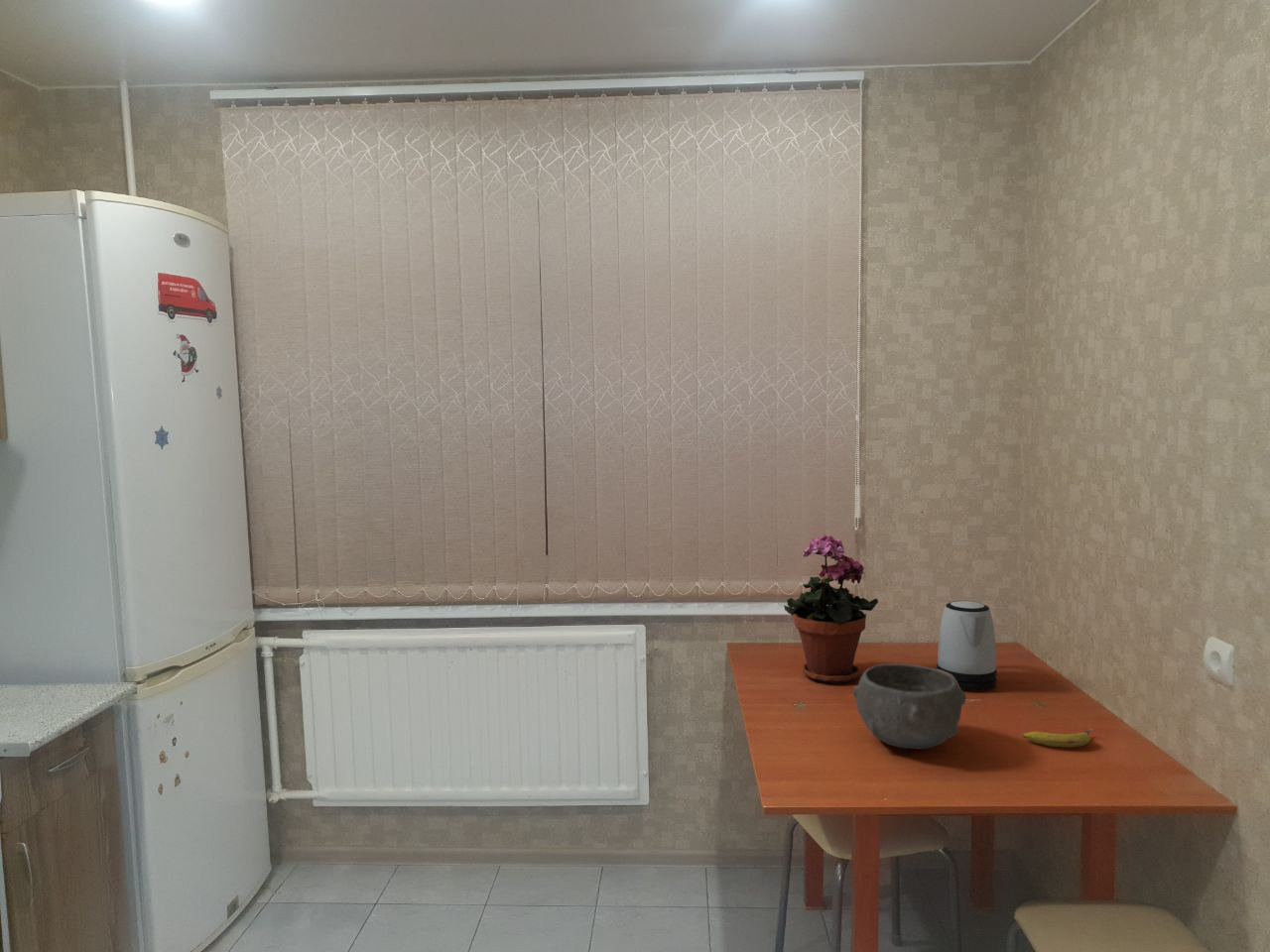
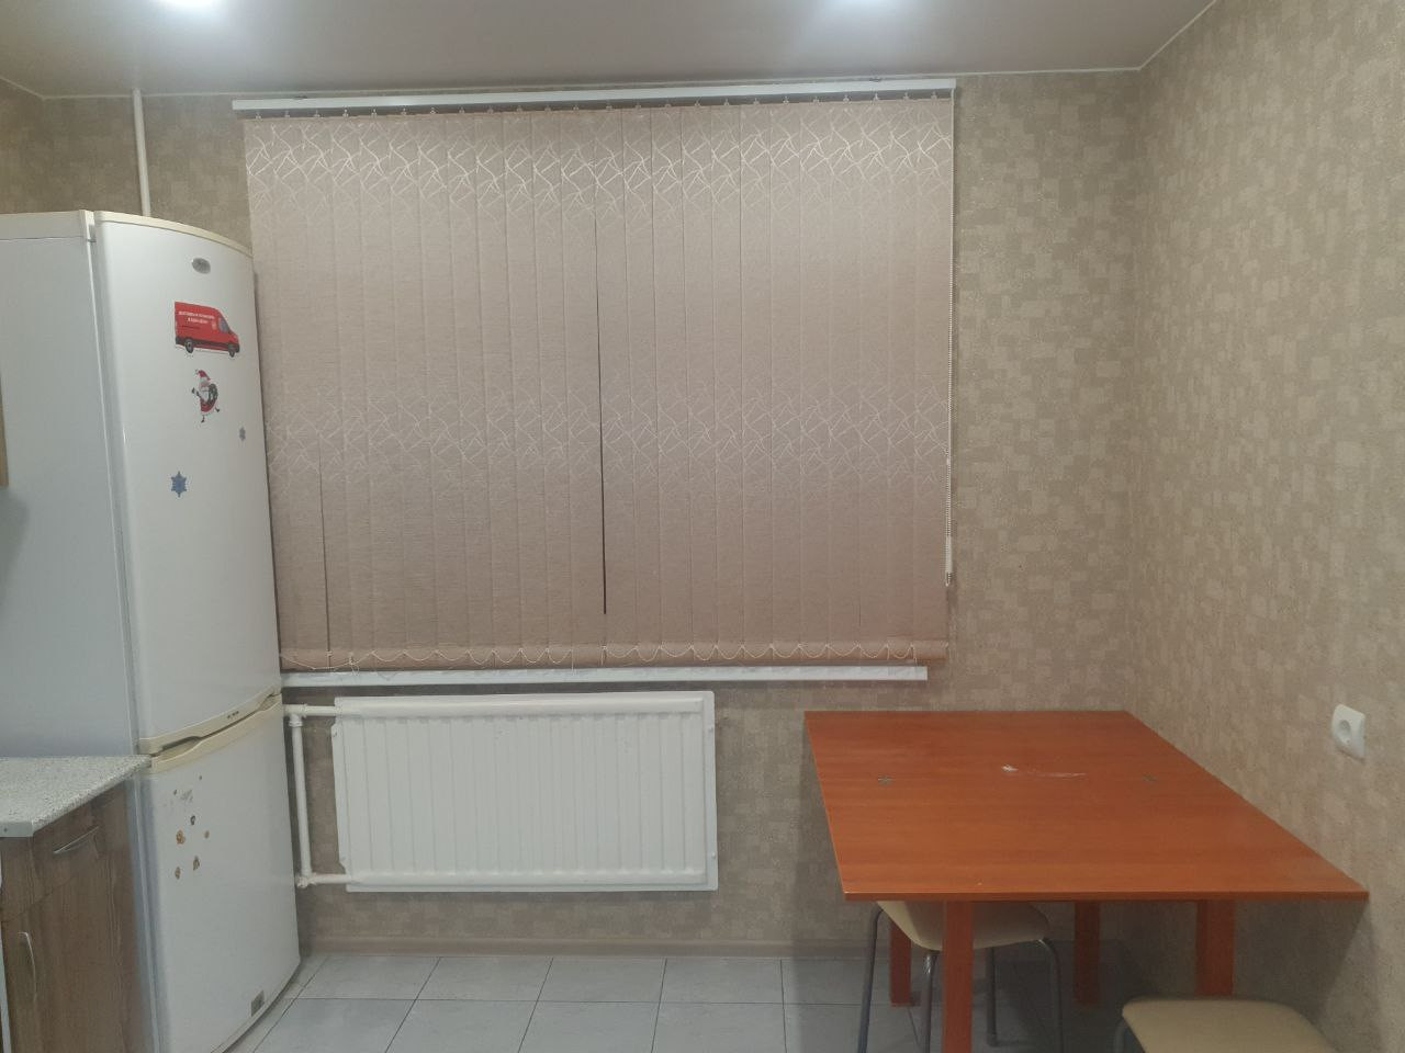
- potted plant (830, 605)
- kettle (964, 640)
- bowl (908, 709)
- banana (1060, 735)
